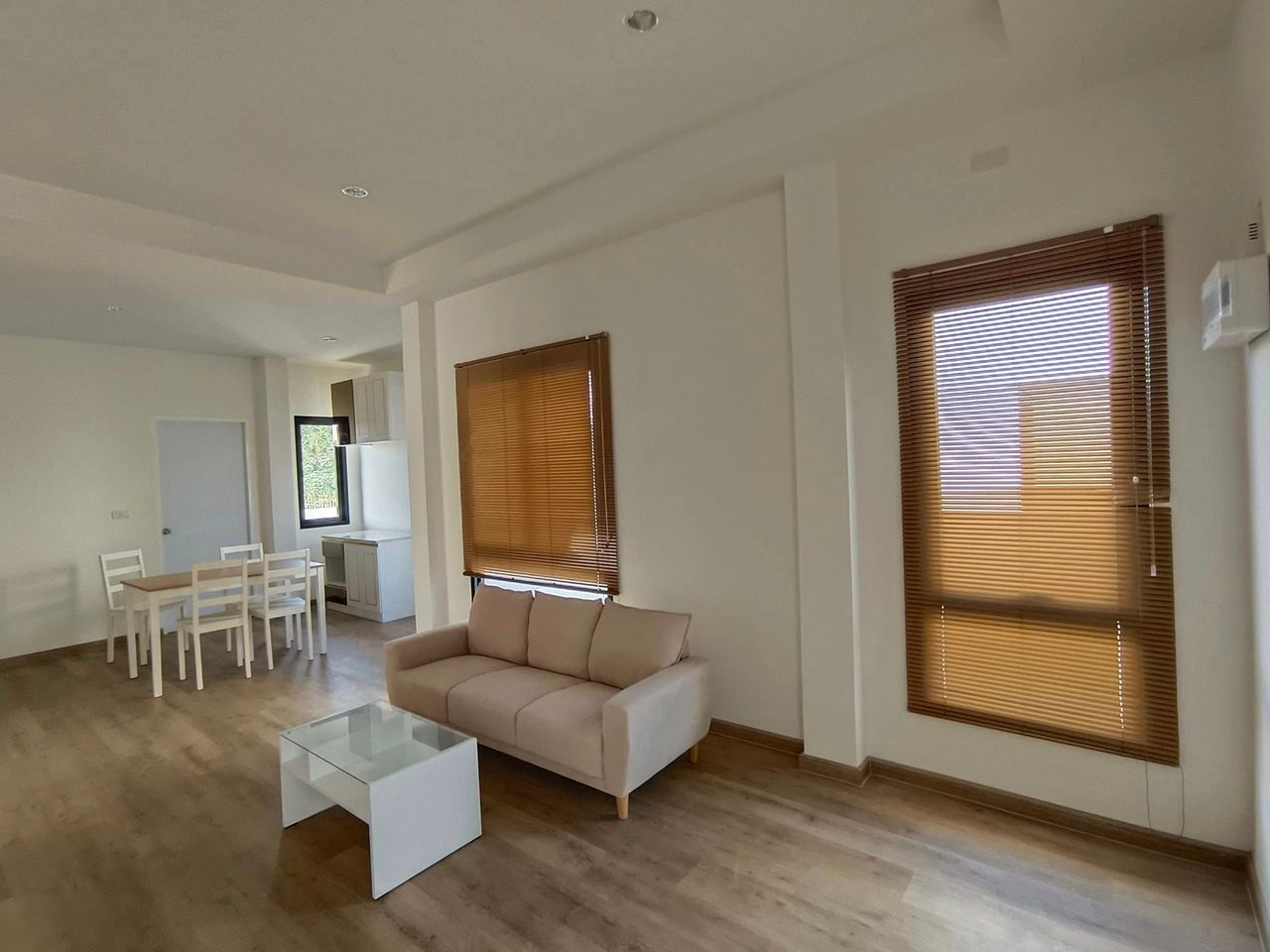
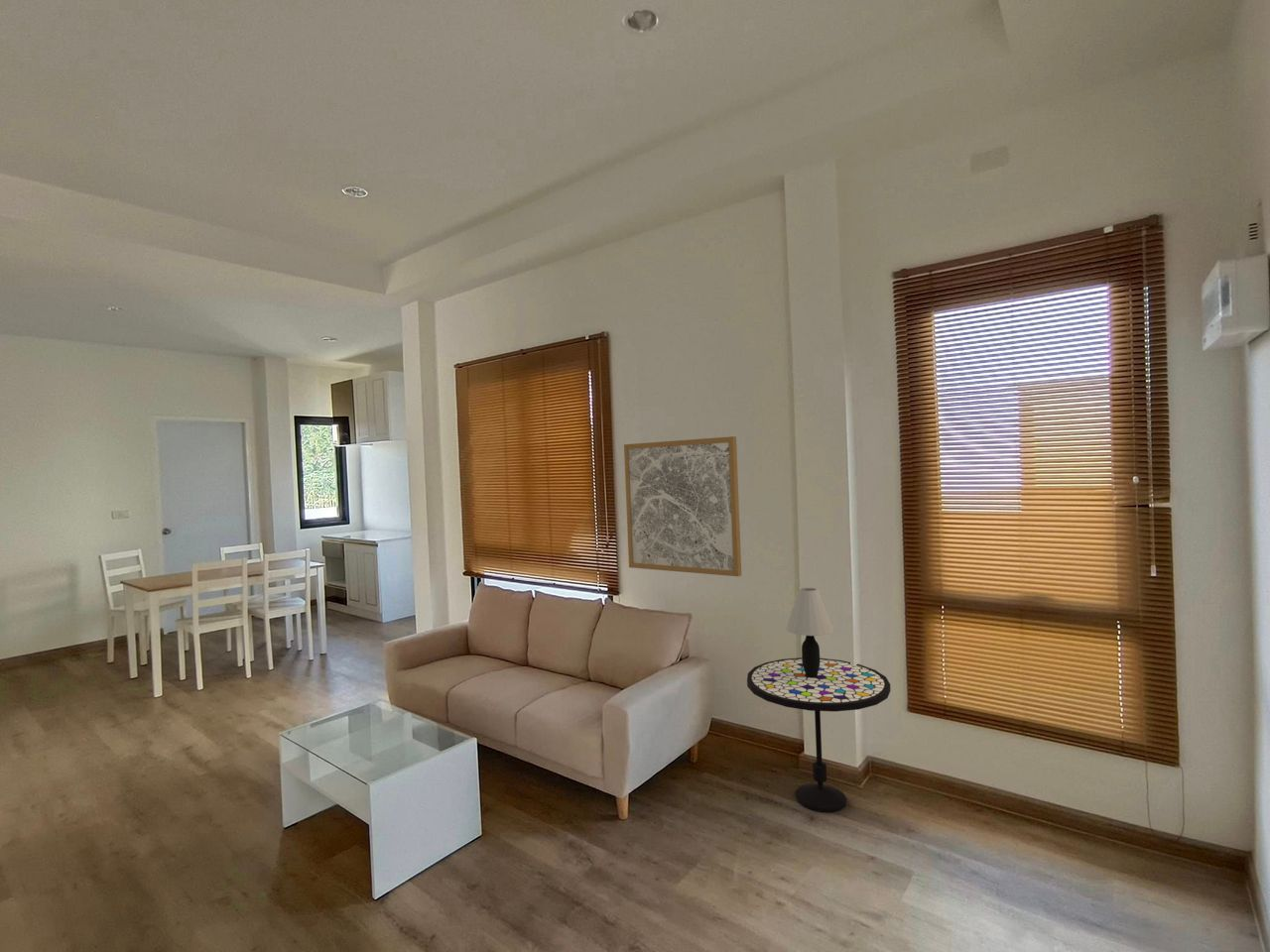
+ wall art (679, 506)
+ side table (818, 739)
+ table lamp (810, 632)
